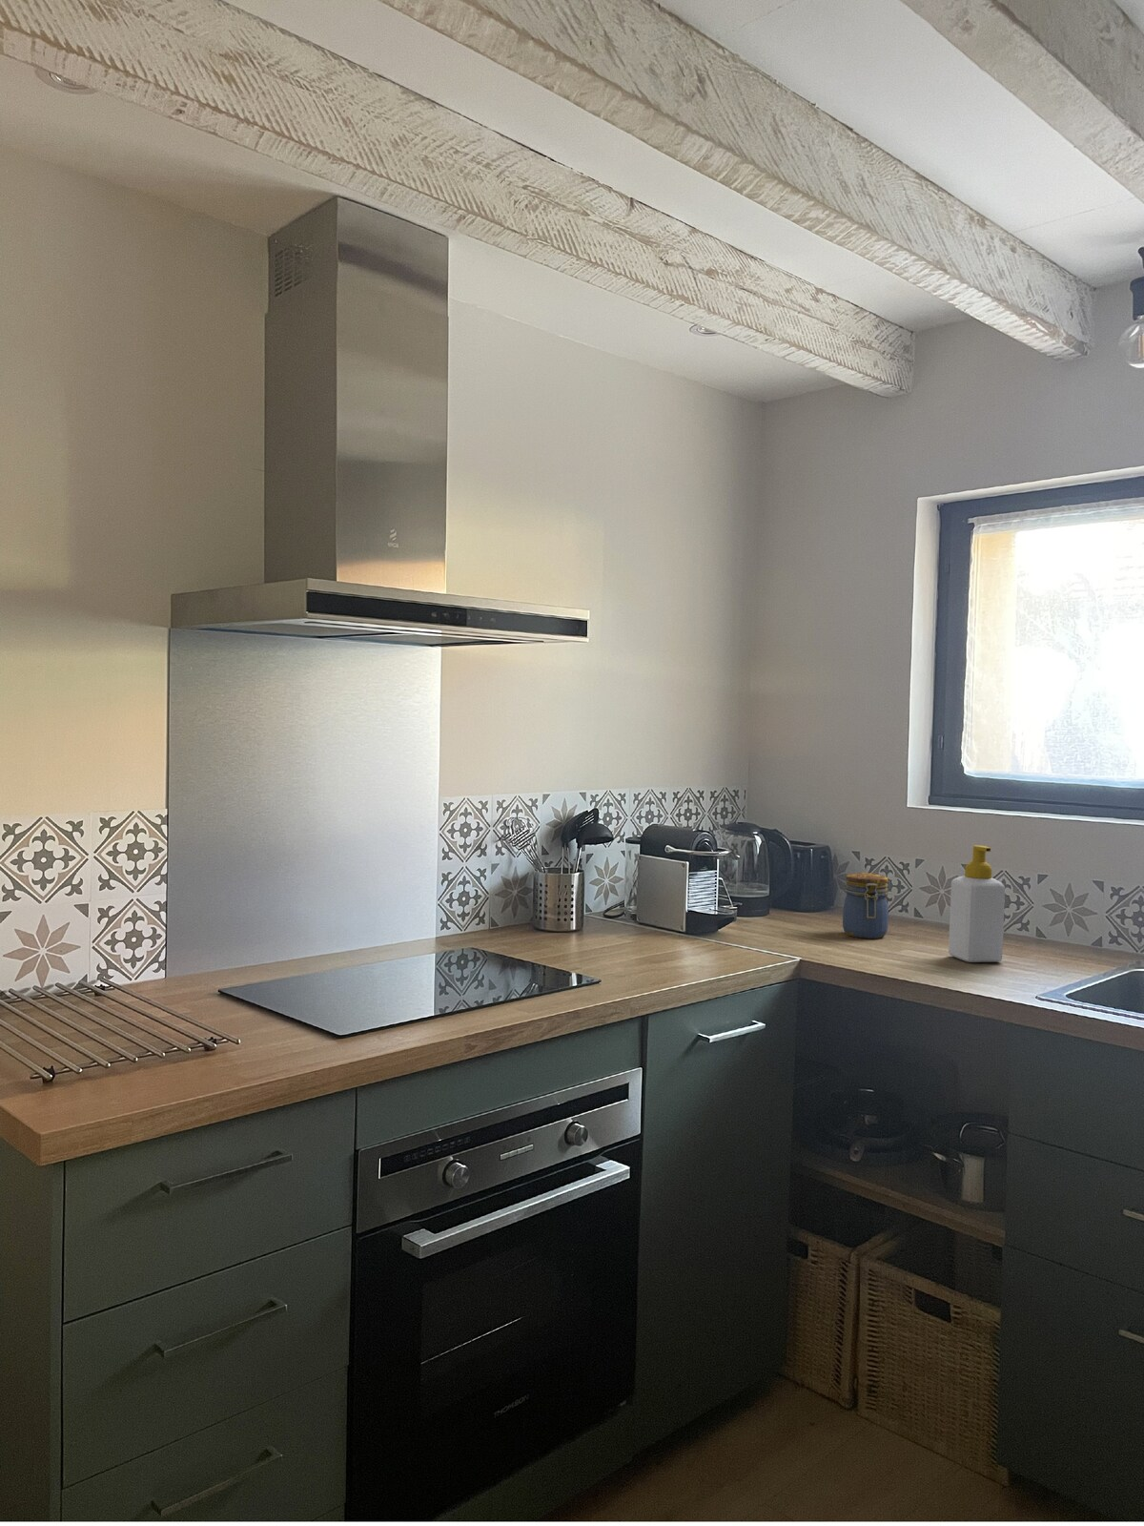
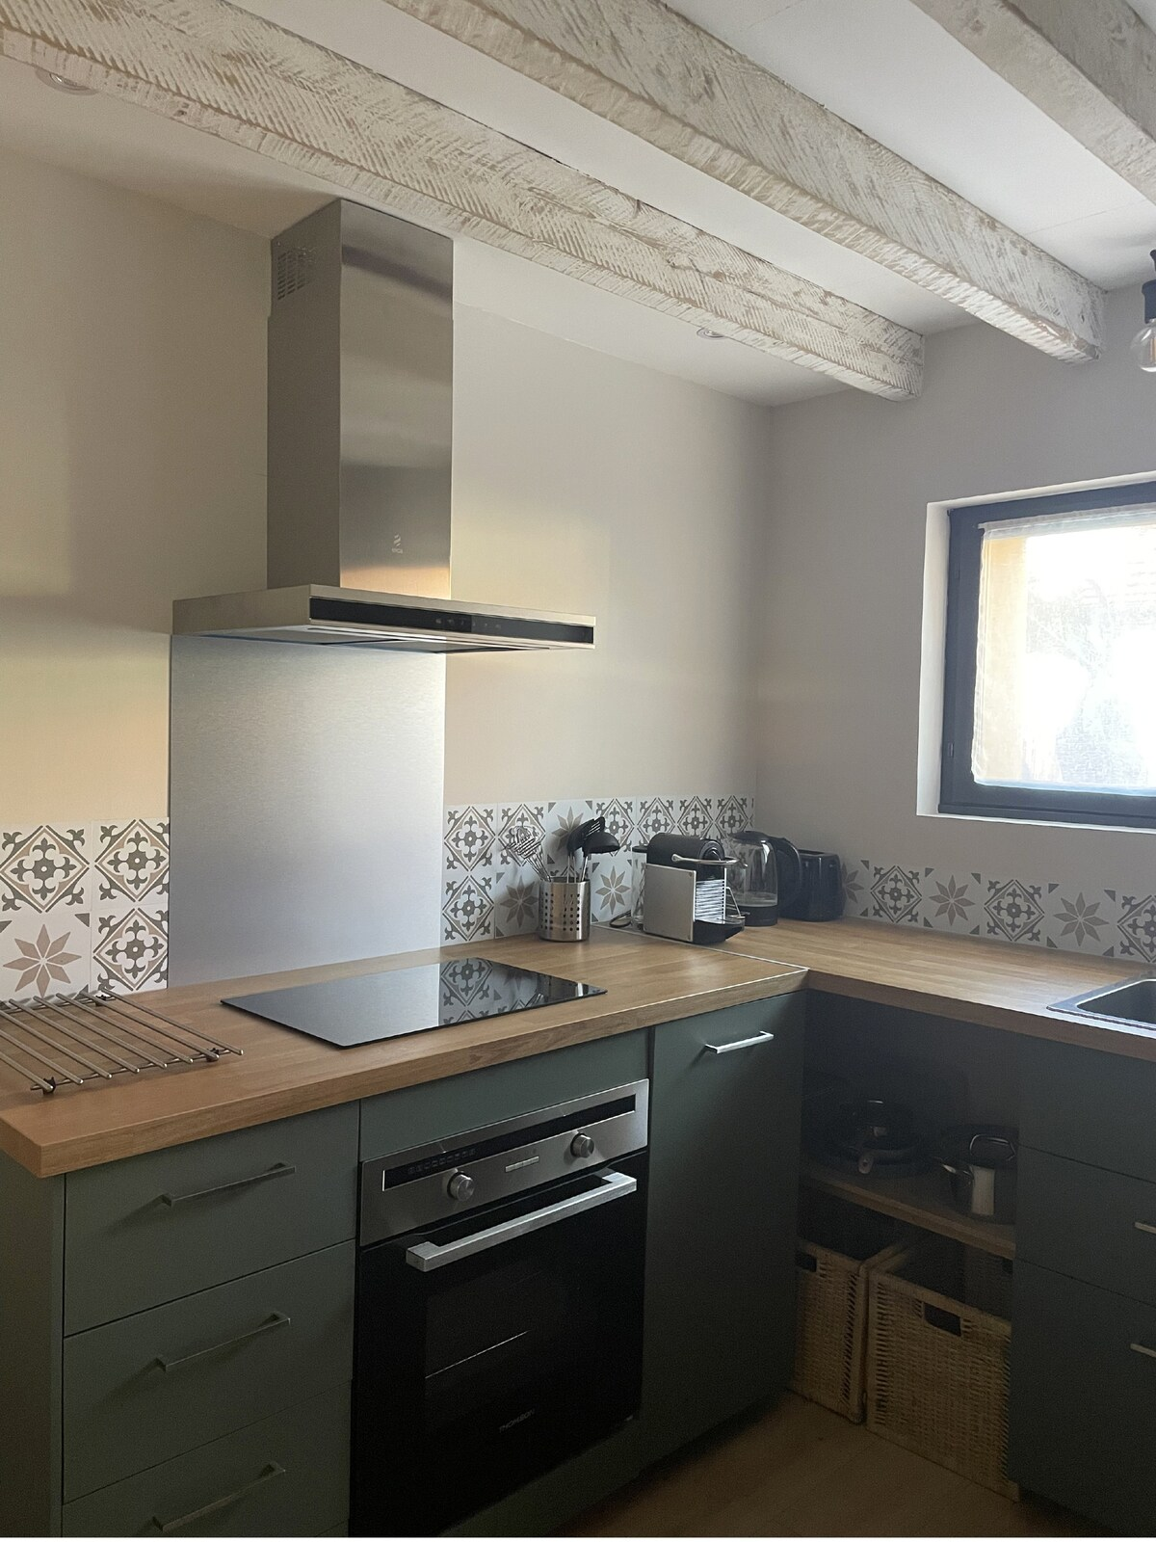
- soap bottle (976, 902)
- jar (865, 904)
